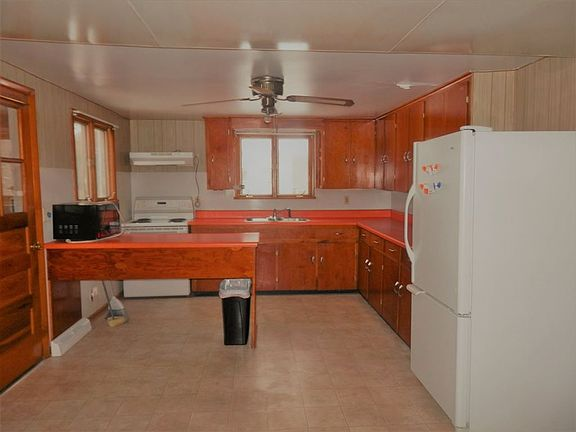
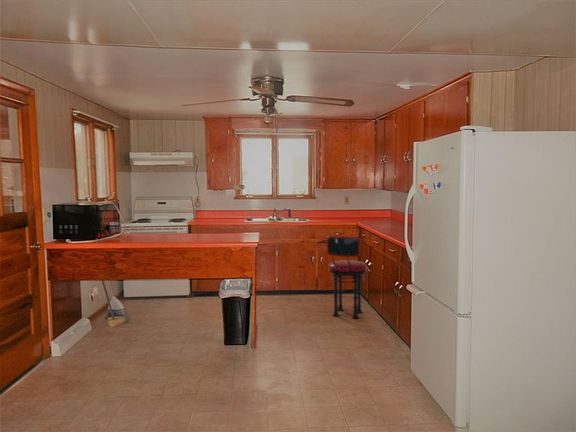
+ stool (346, 275)
